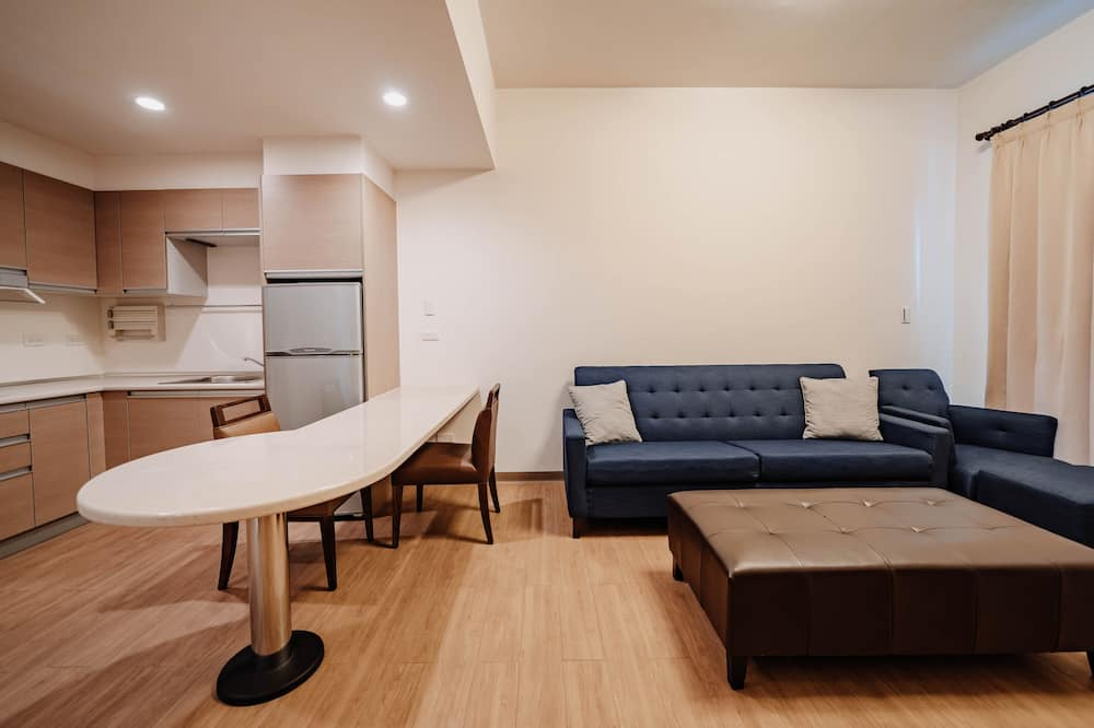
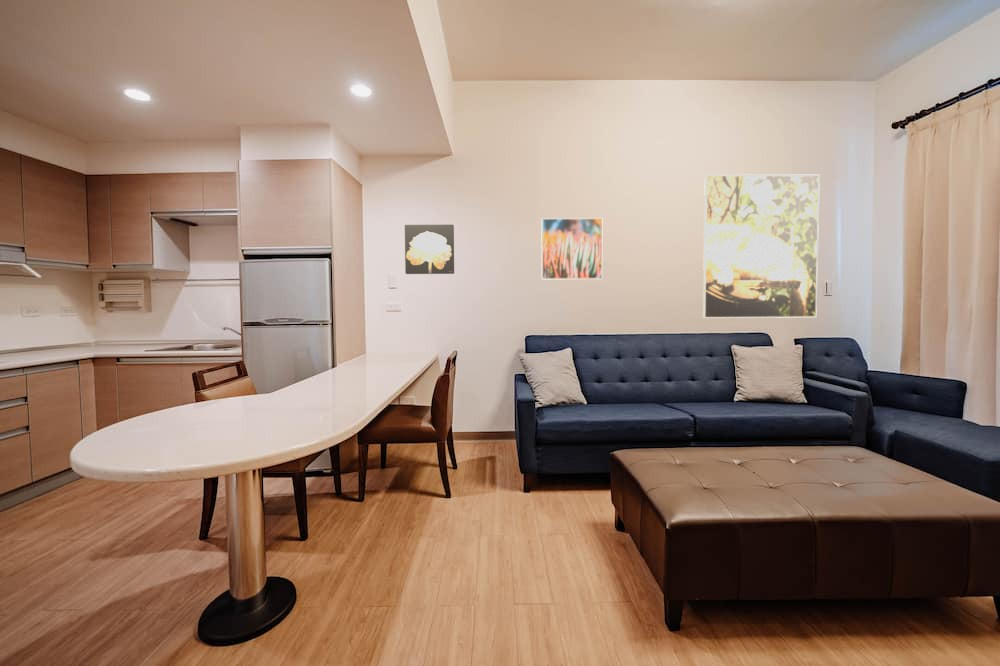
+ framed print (760, 246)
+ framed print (571, 248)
+ wall art (429, 249)
